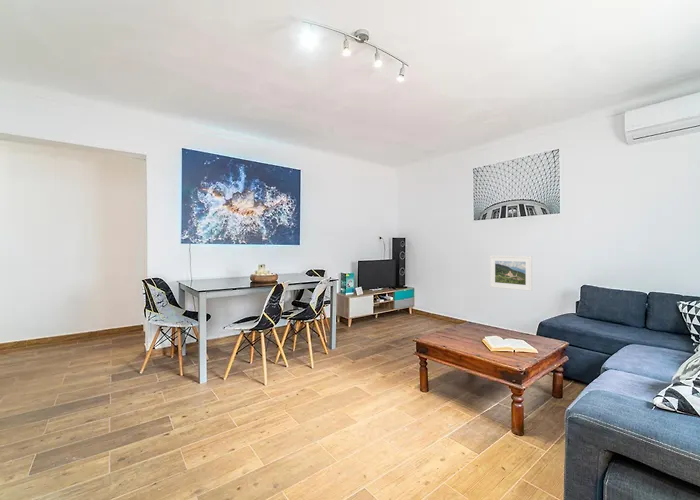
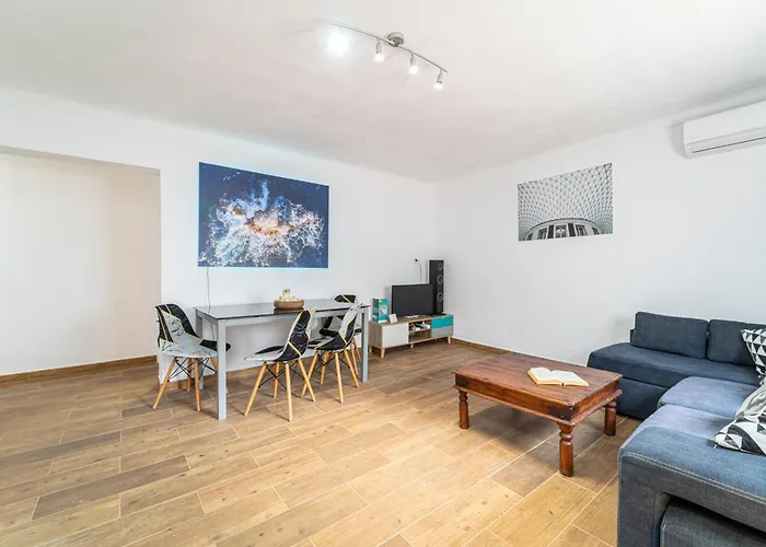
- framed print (510, 272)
